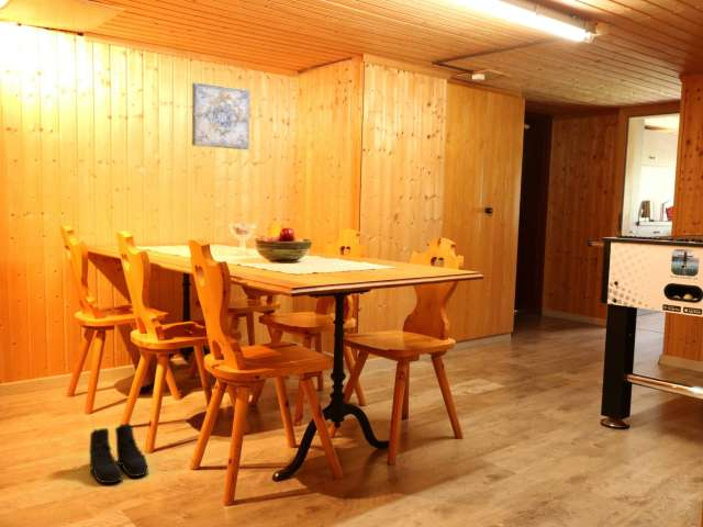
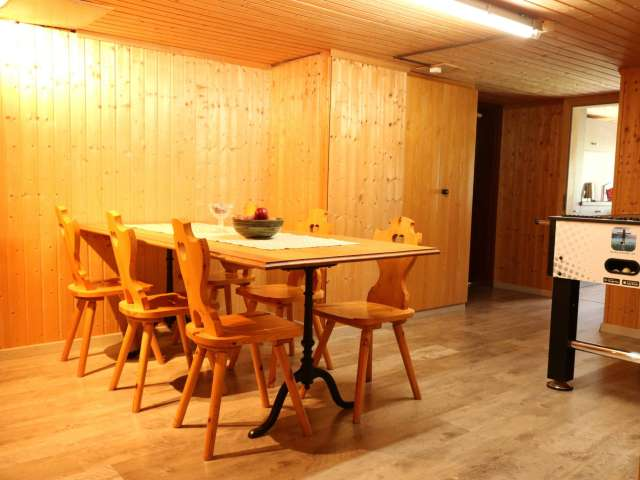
- boots (118, 449)
- wall art (221, 116)
